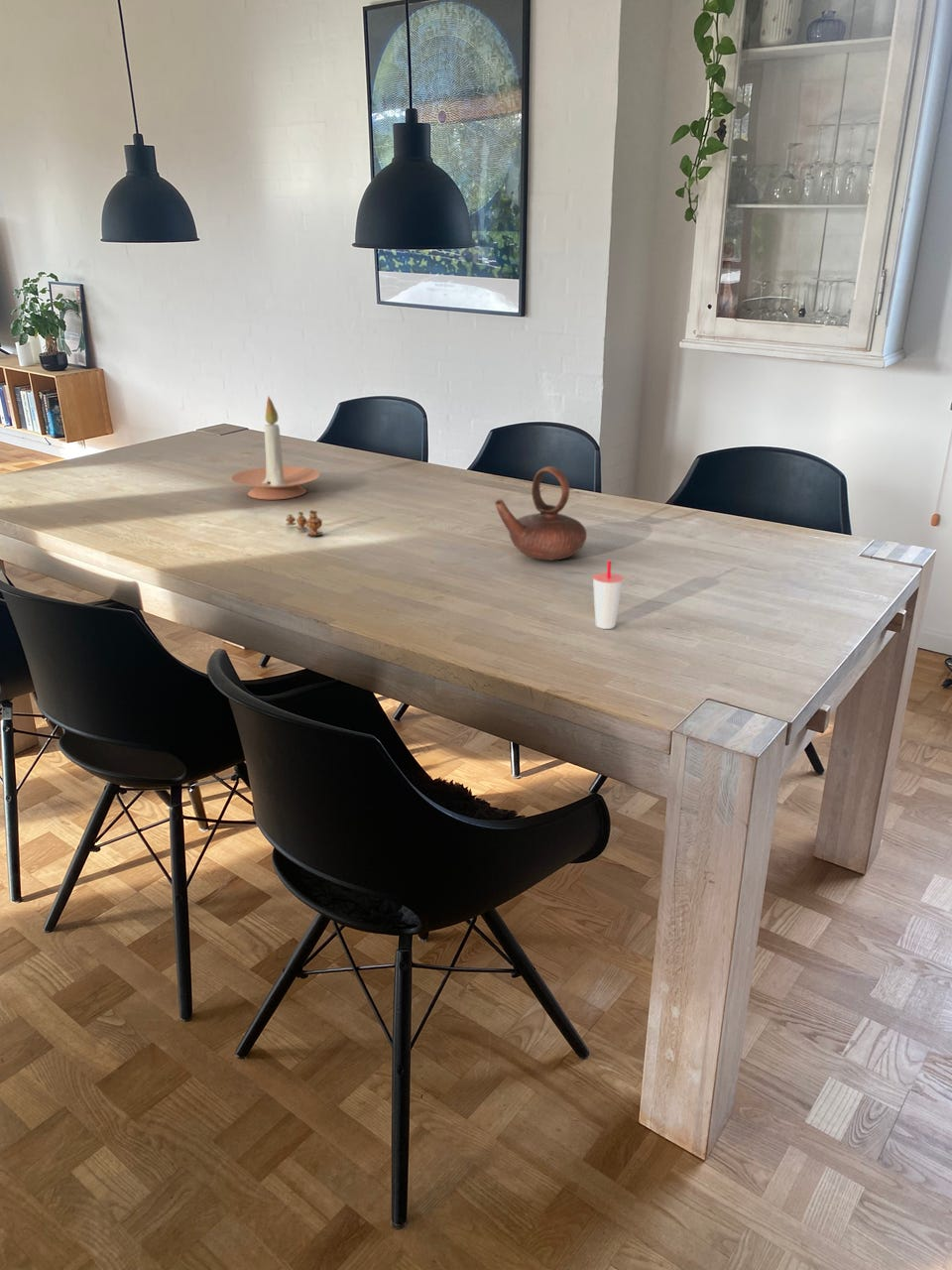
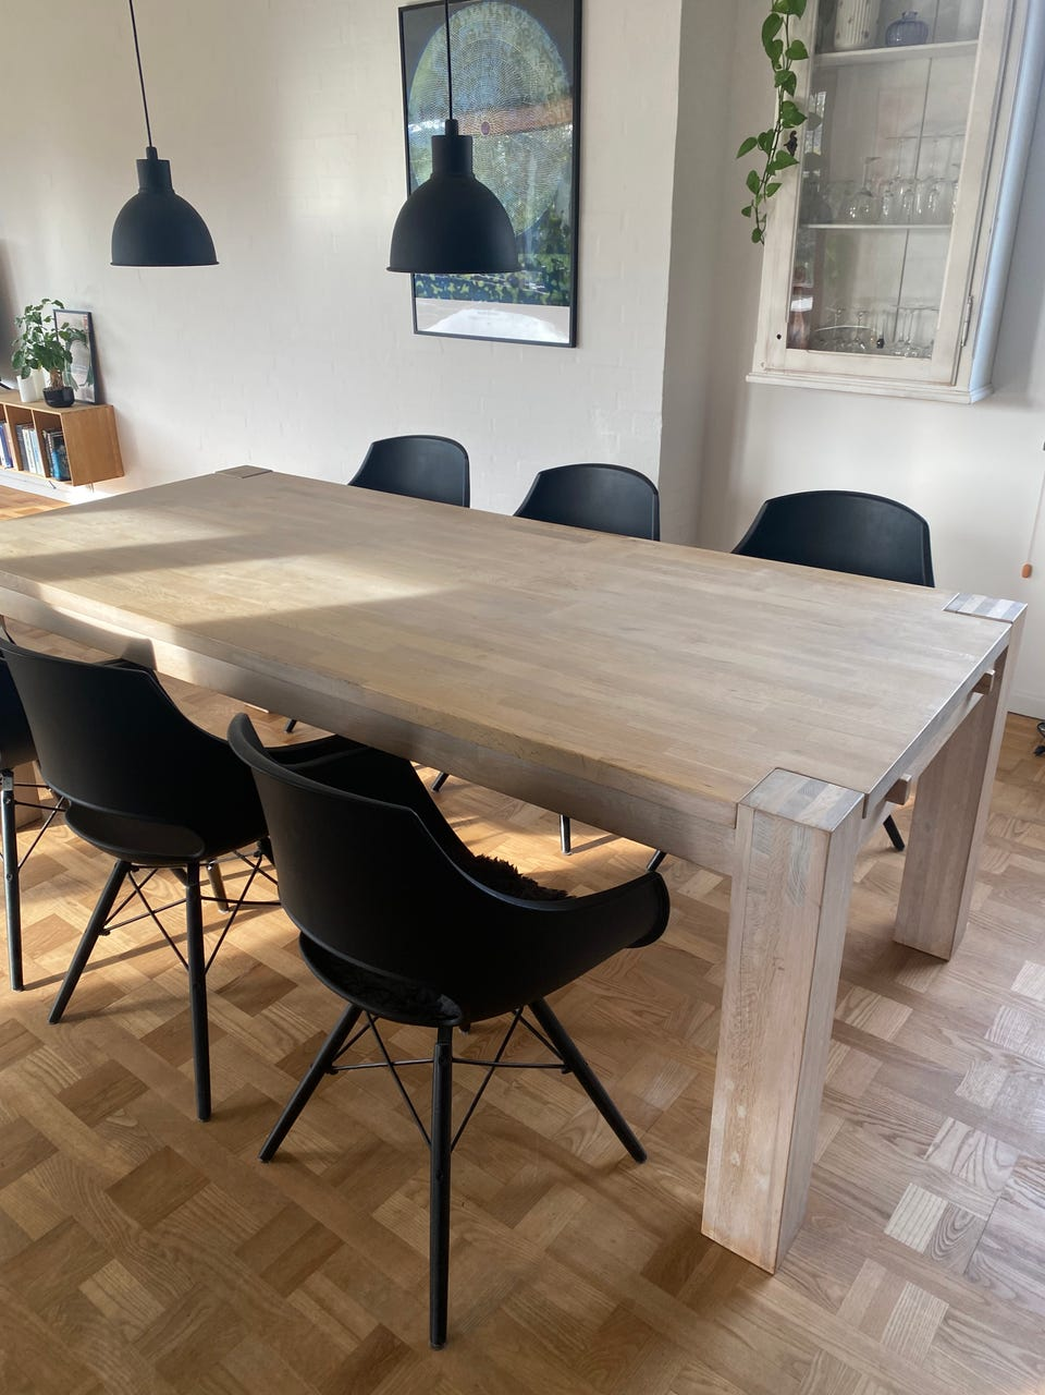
- teapot (538, 515)
- cup (607, 593)
- candle holder (273, 444)
- vase (302, 519)
